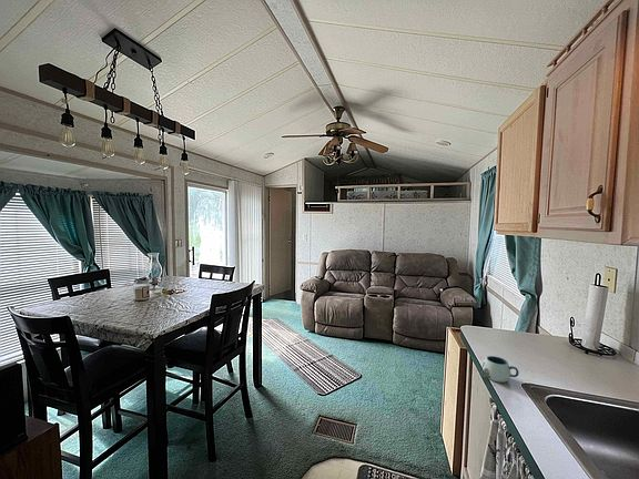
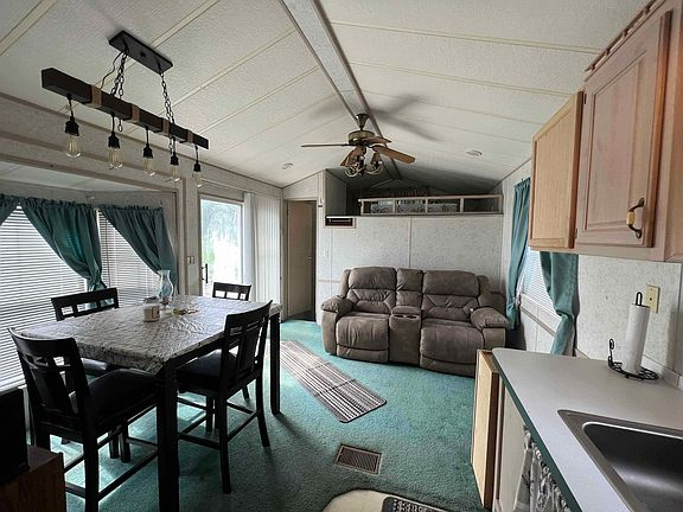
- mug (499, 369)
